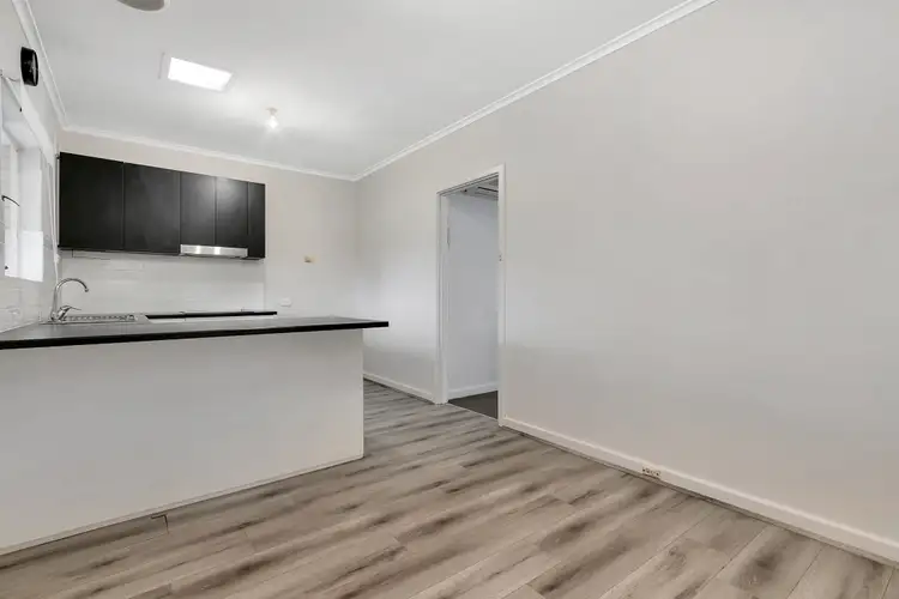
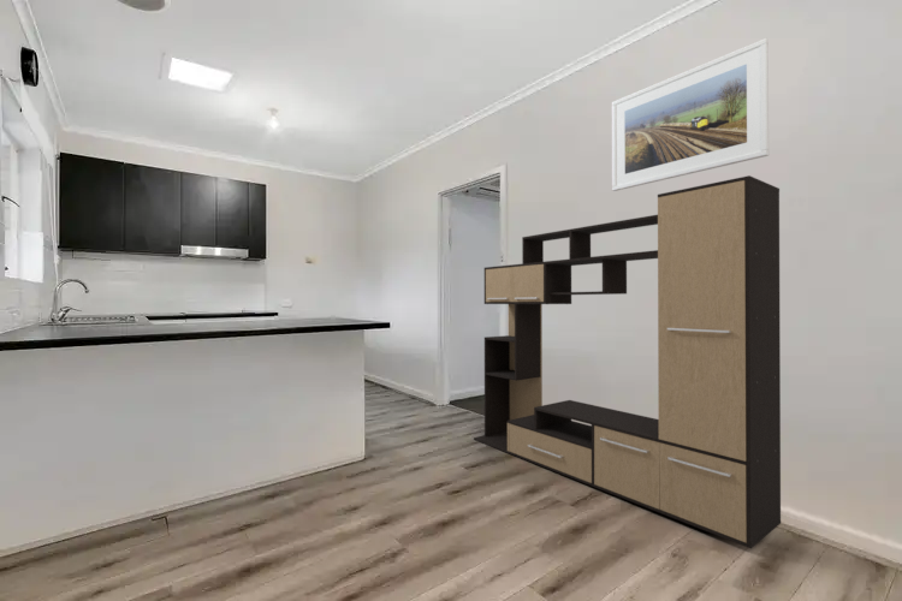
+ media console (570, 303)
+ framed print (680, 125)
